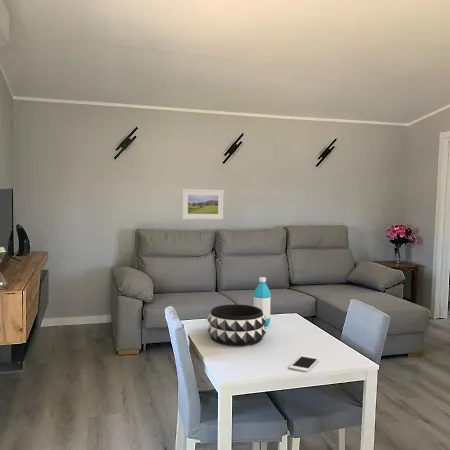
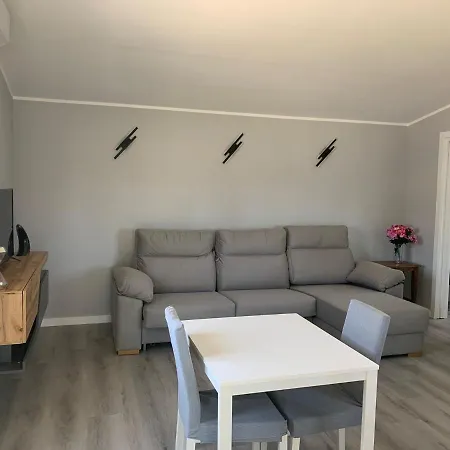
- water bottle (262, 301)
- decorative bowl (236, 324)
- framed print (203, 204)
- cell phone (304, 363)
